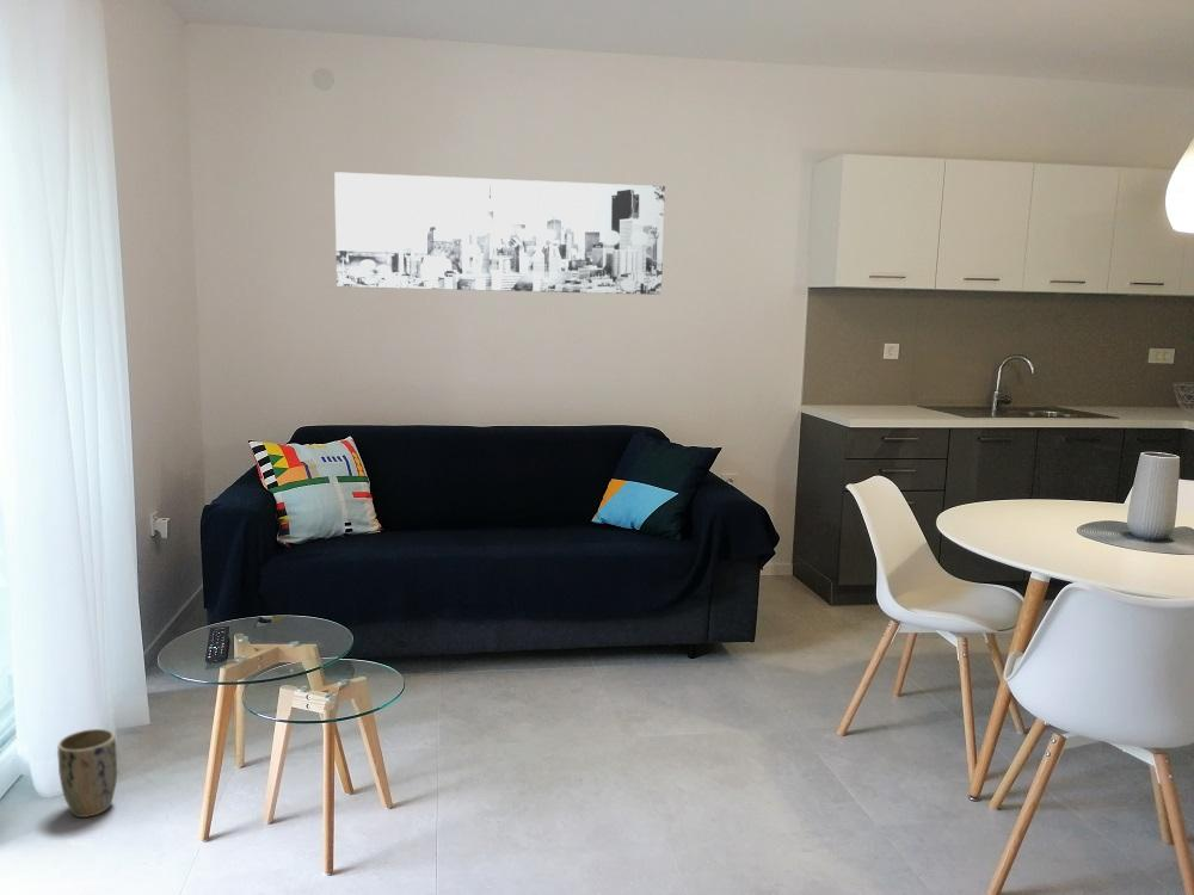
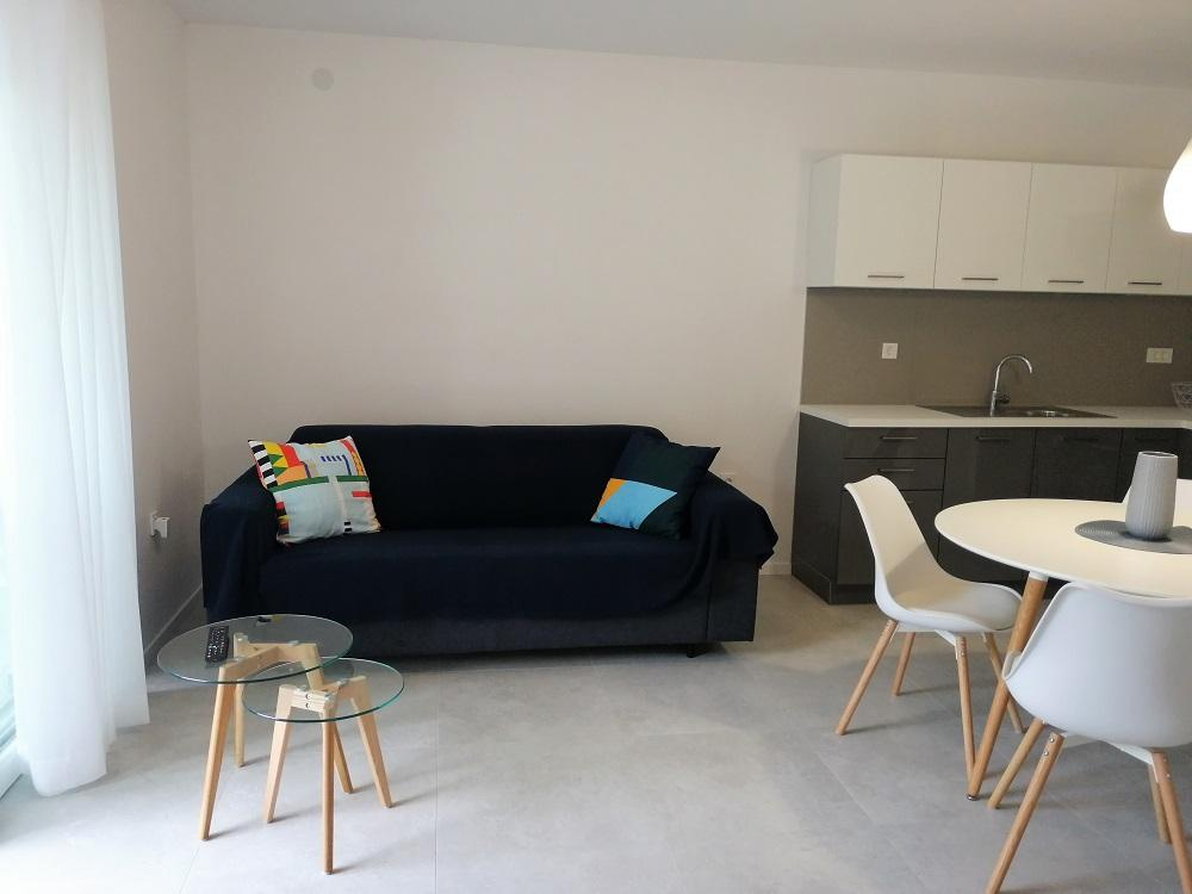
- plant pot (88, 773)
- wall art (503, 235)
